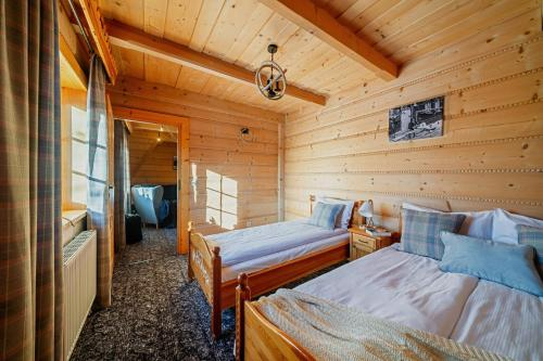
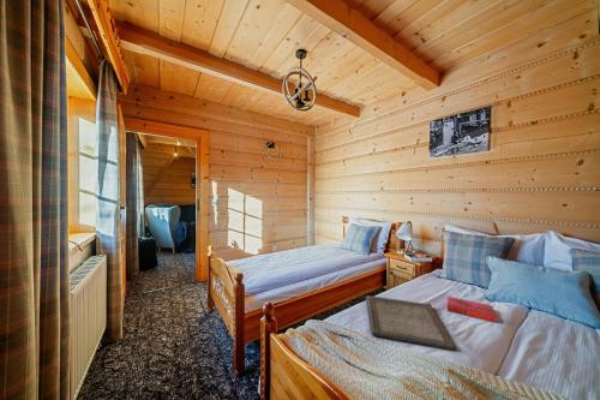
+ serving tray (402, 317)
+ hardback book (469, 308)
